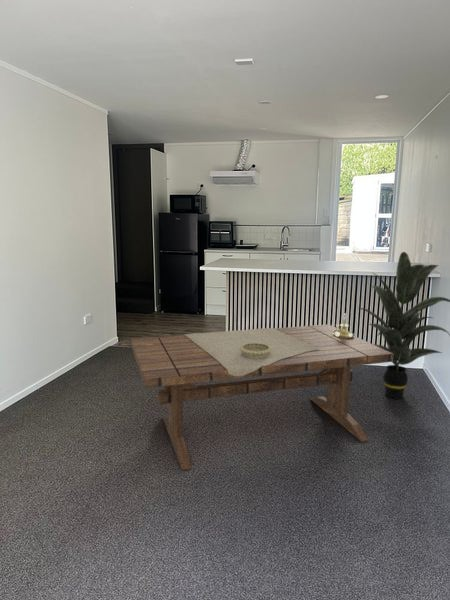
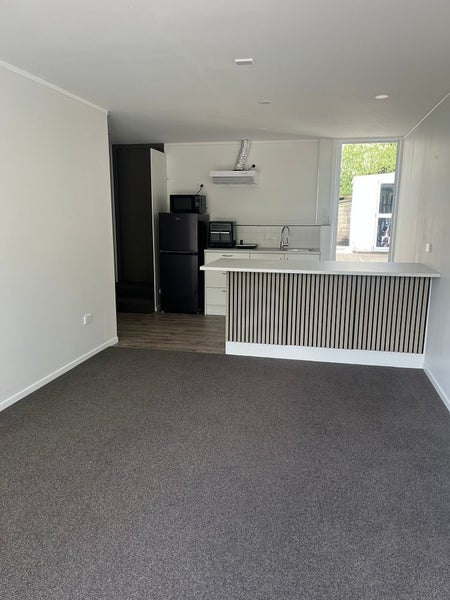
- dining table (254, 386)
- candle holder (343, 323)
- decorative bowl (255, 351)
- indoor plant (403, 325)
